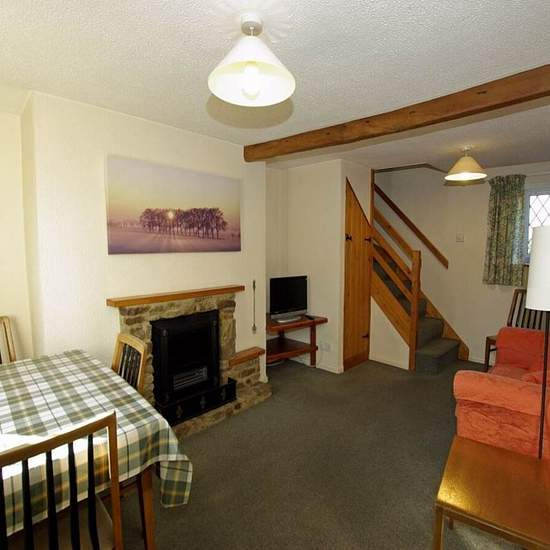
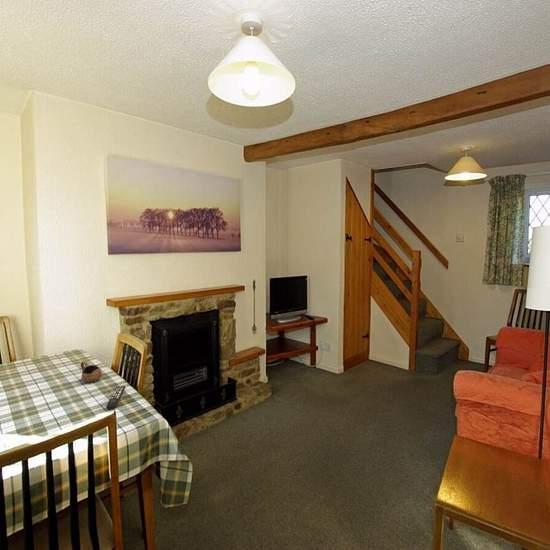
+ cup (91, 371)
+ remote control (116, 396)
